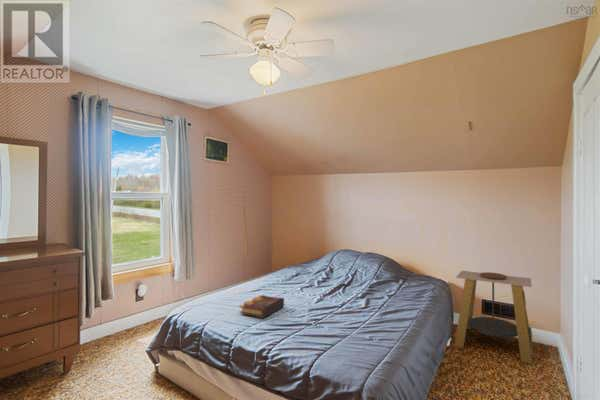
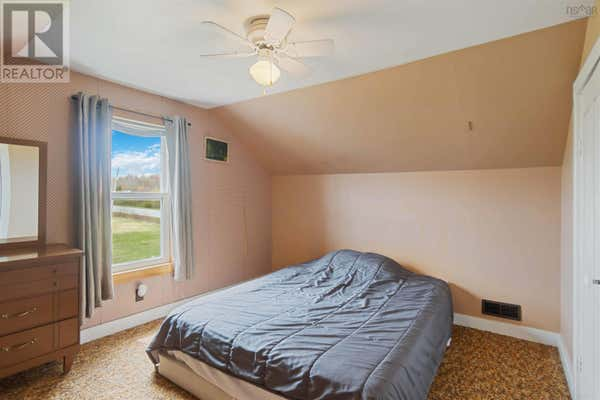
- side table (493, 308)
- book (262, 305)
